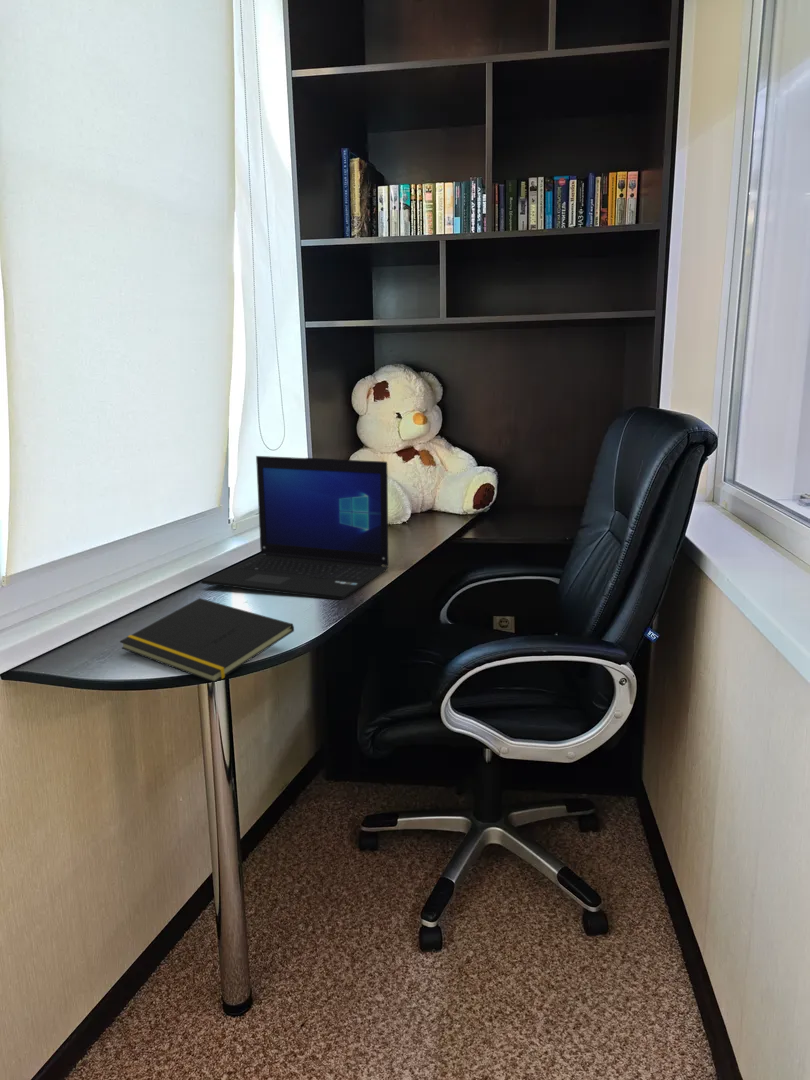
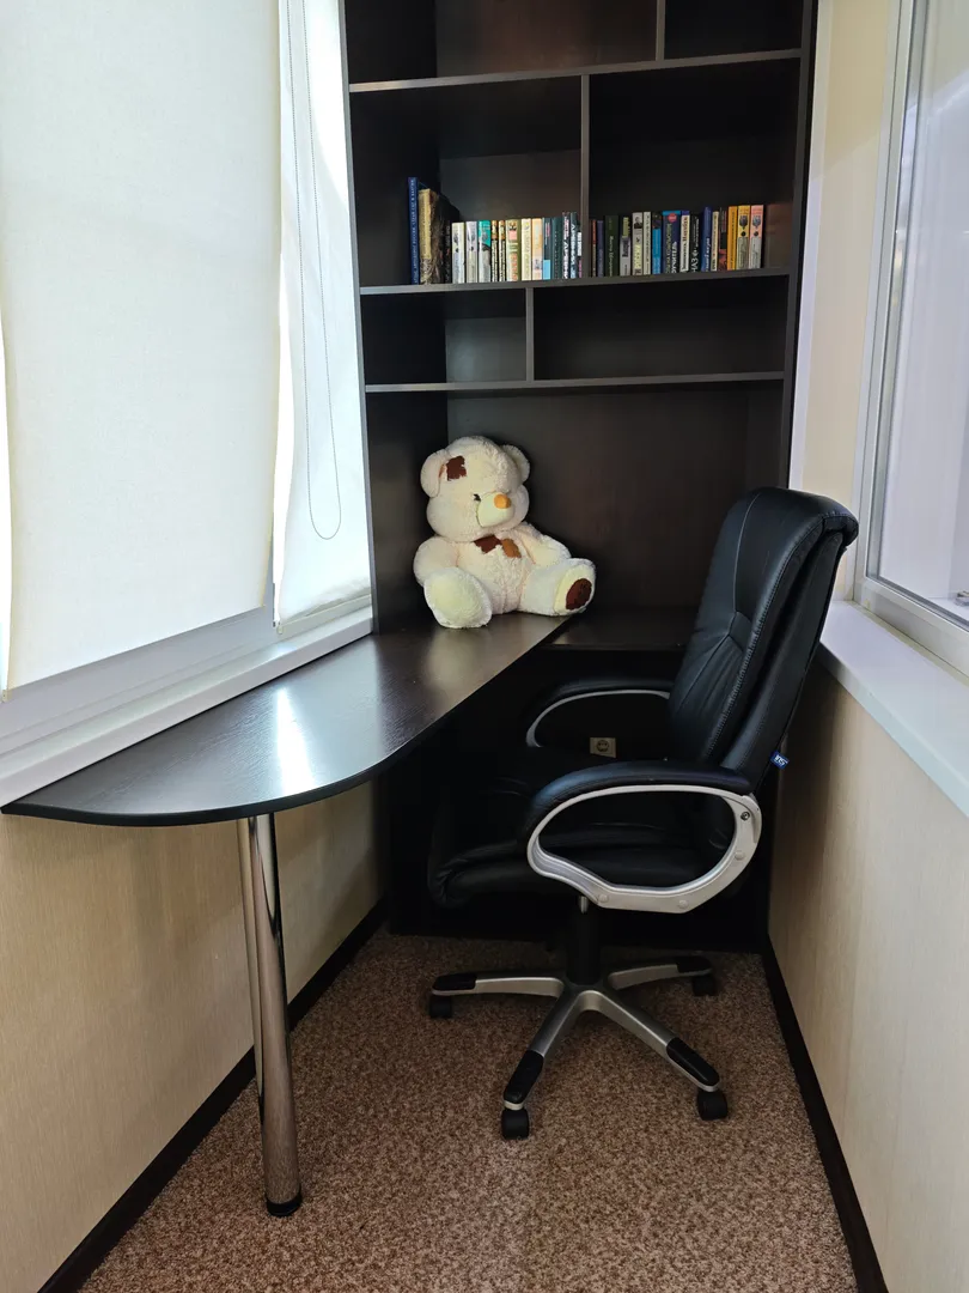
- laptop (296, 522)
- notepad (206, 636)
